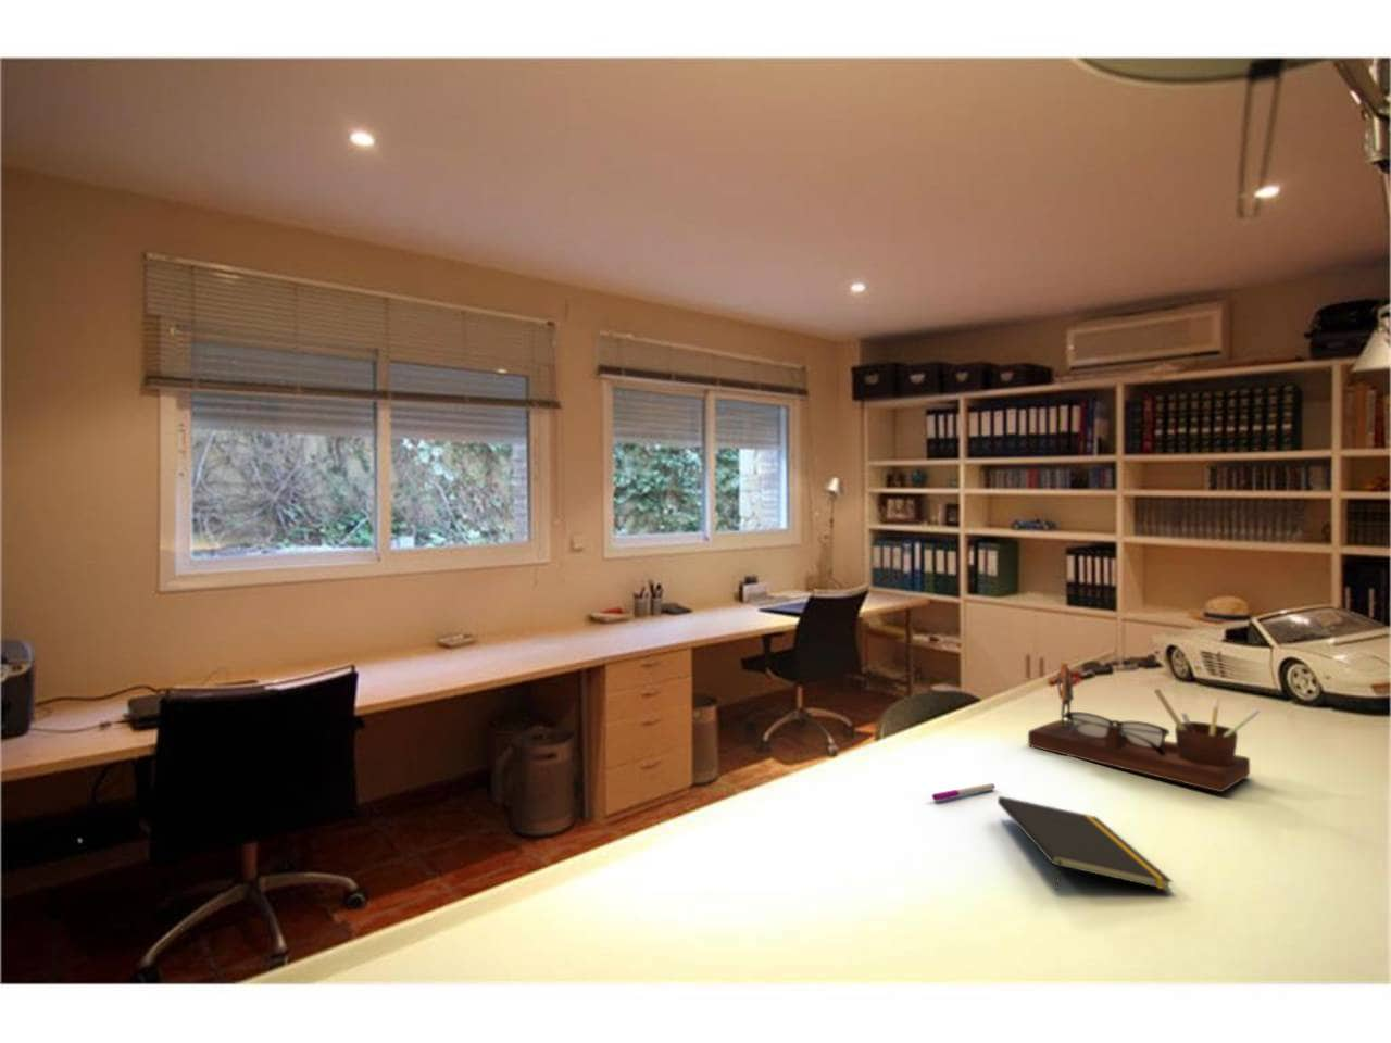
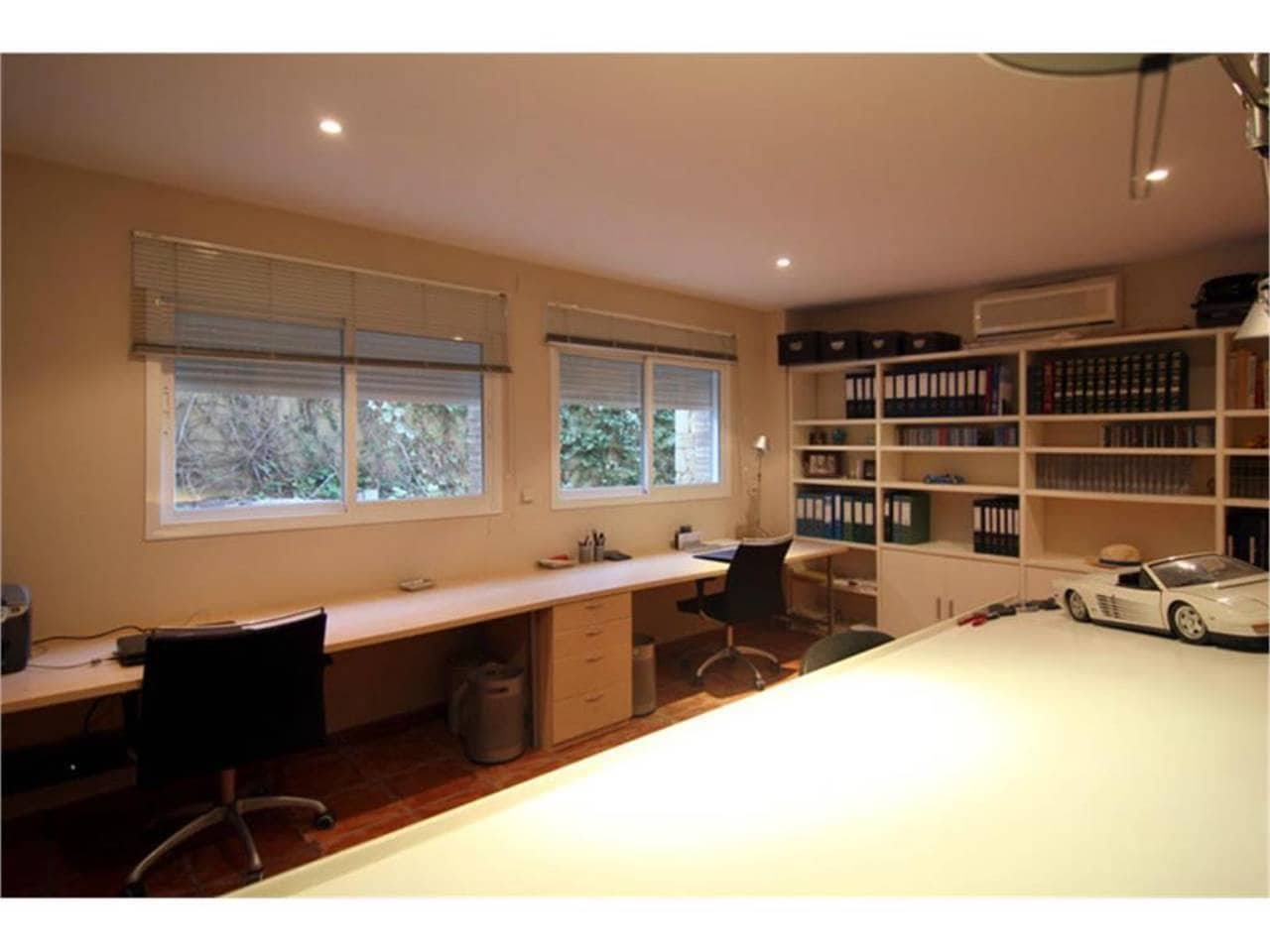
- notepad (1076, 838)
- desk organizer (1139, 721)
- pen (964, 791)
